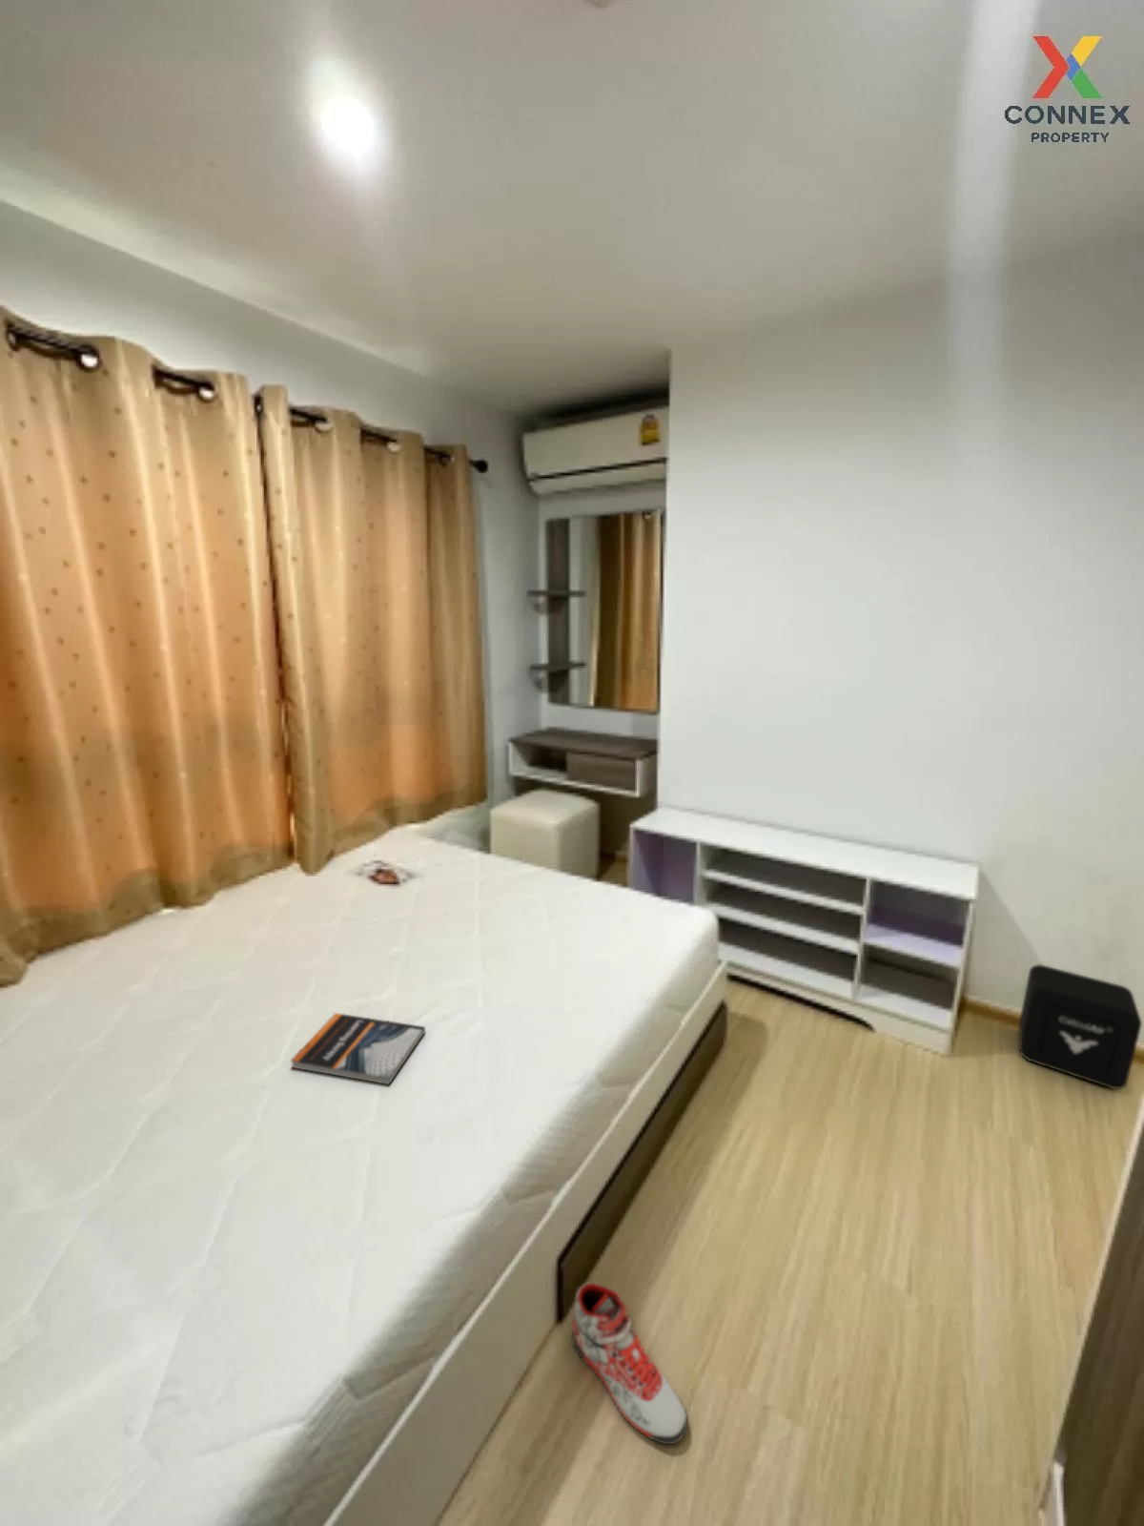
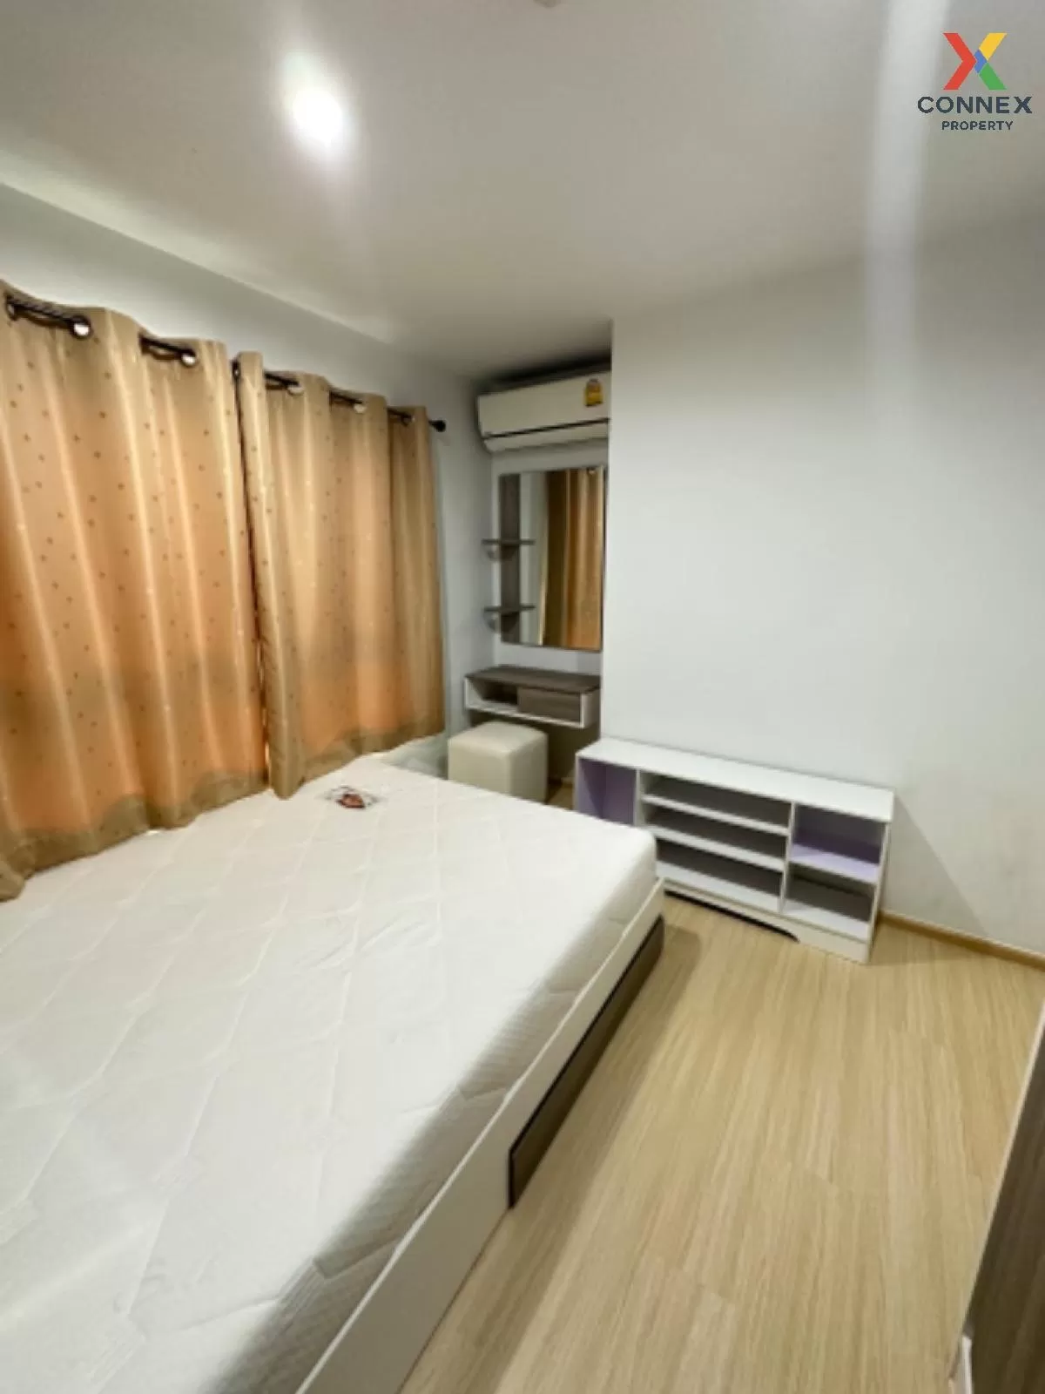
- sneaker (626, 1354)
- air purifier (1074, 1025)
- book (361, 1045)
